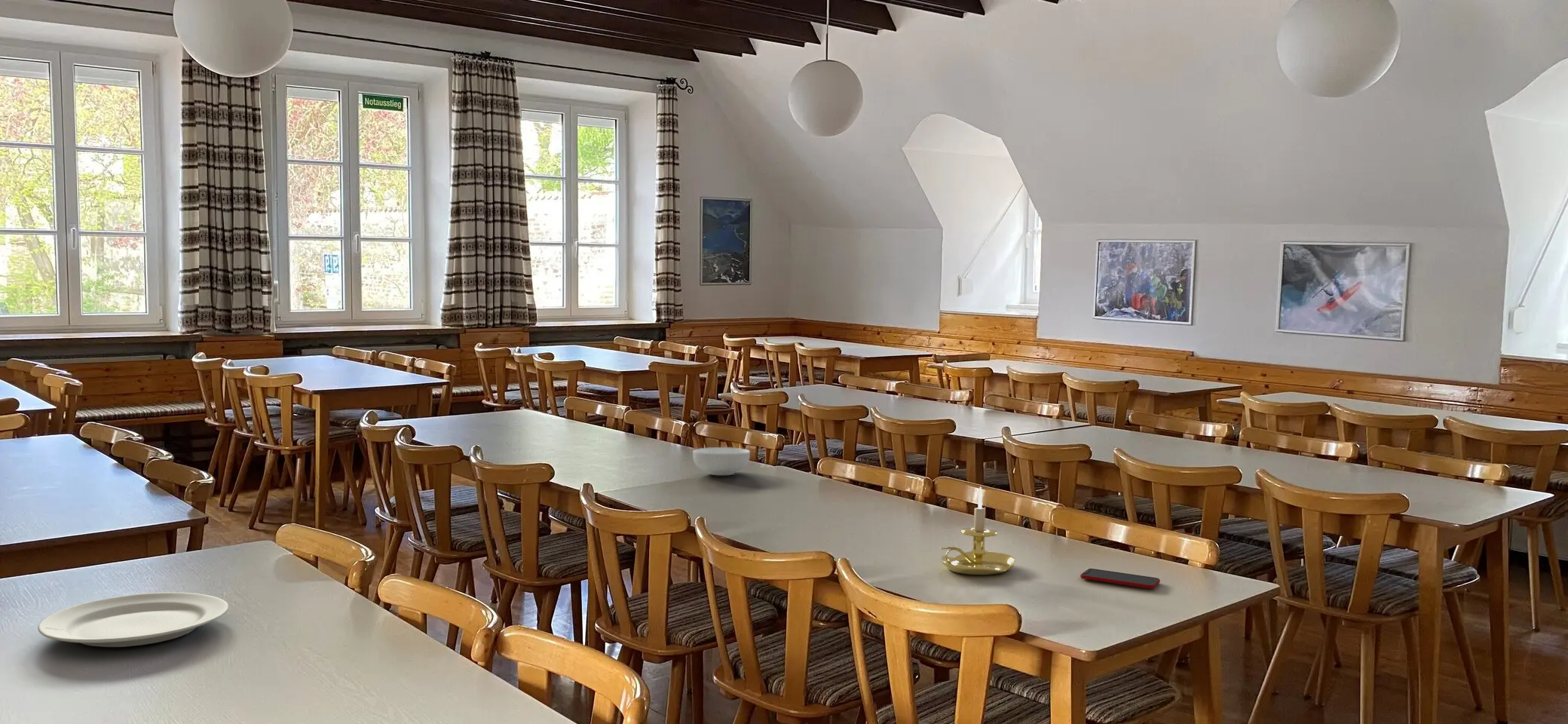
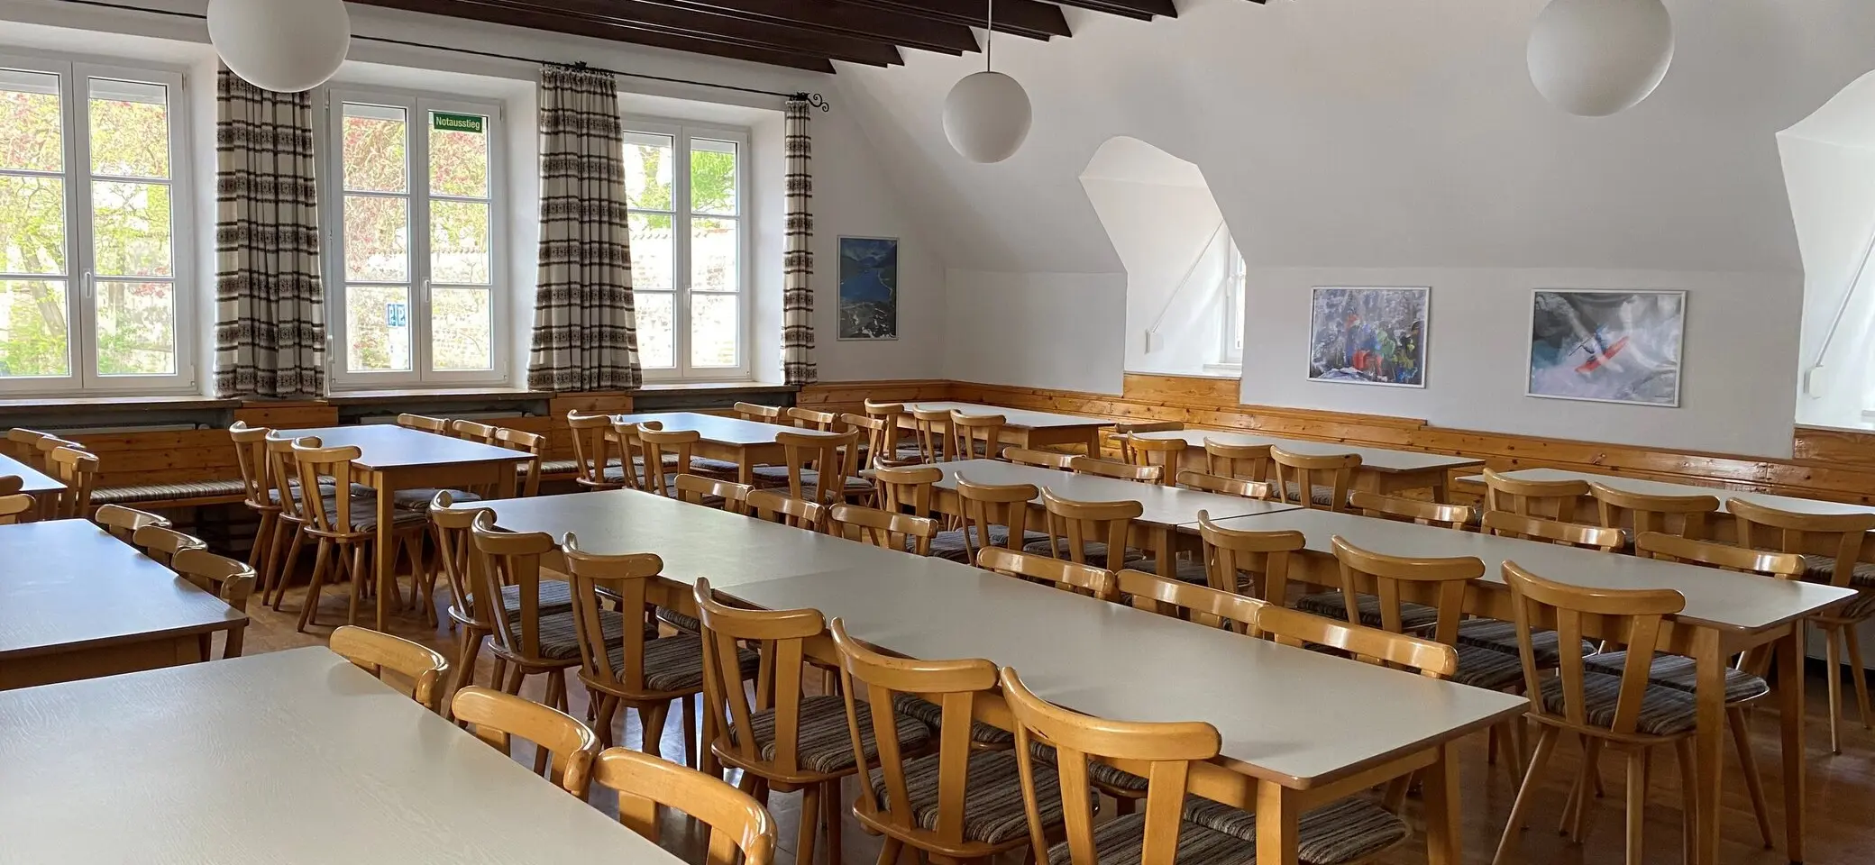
- cereal bowl (721, 462)
- smartphone (1119, 578)
- chinaware (136, 622)
- candle holder (975, 528)
